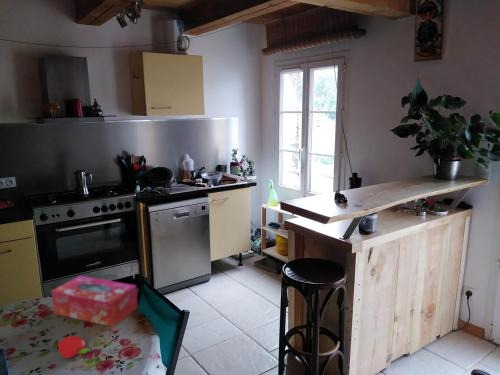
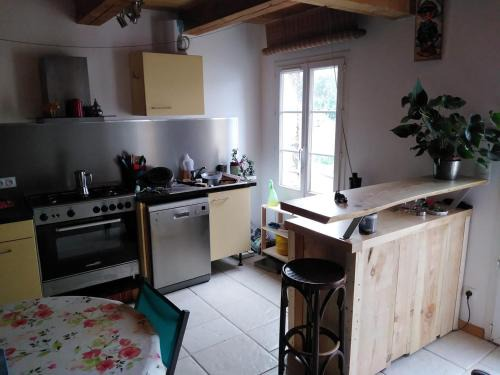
- tissue box (95, 299)
- fruit (72, 346)
